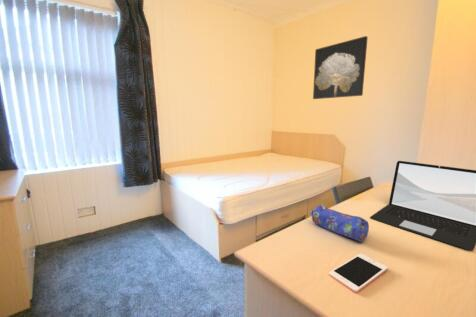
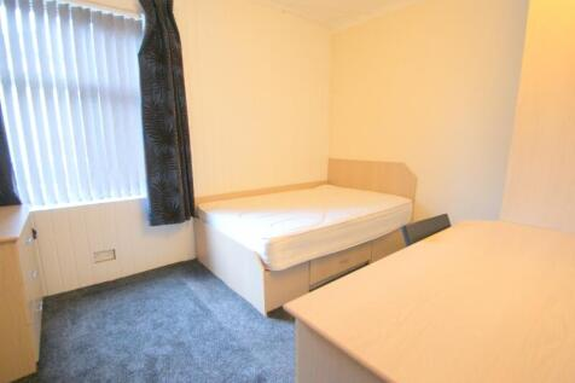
- wall art (337, 71)
- cell phone (358, 271)
- laptop (427, 197)
- pencil case (338, 221)
